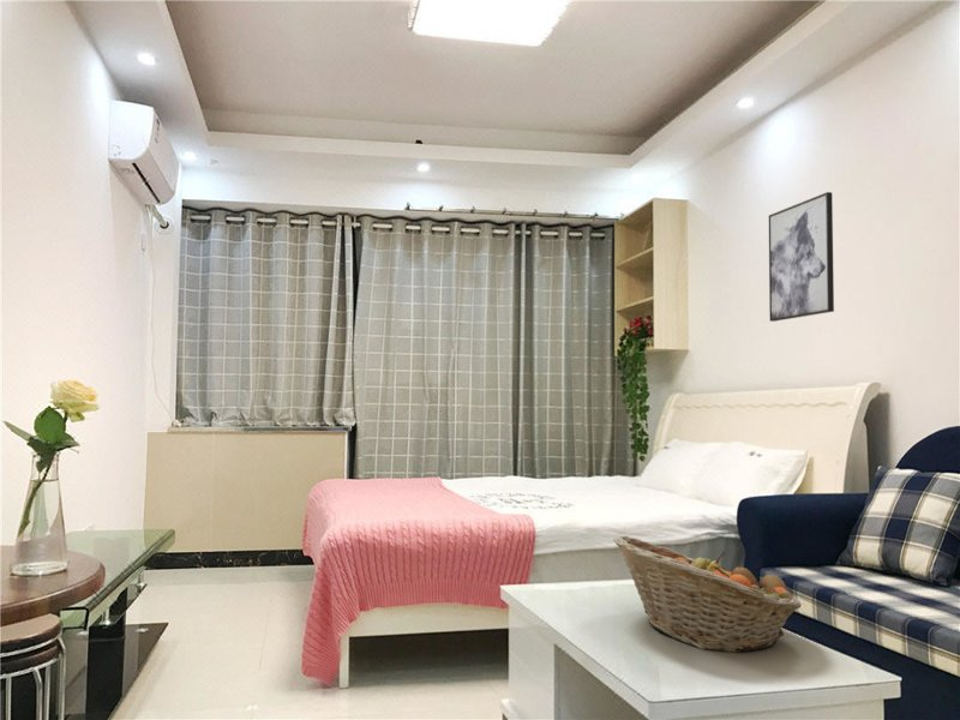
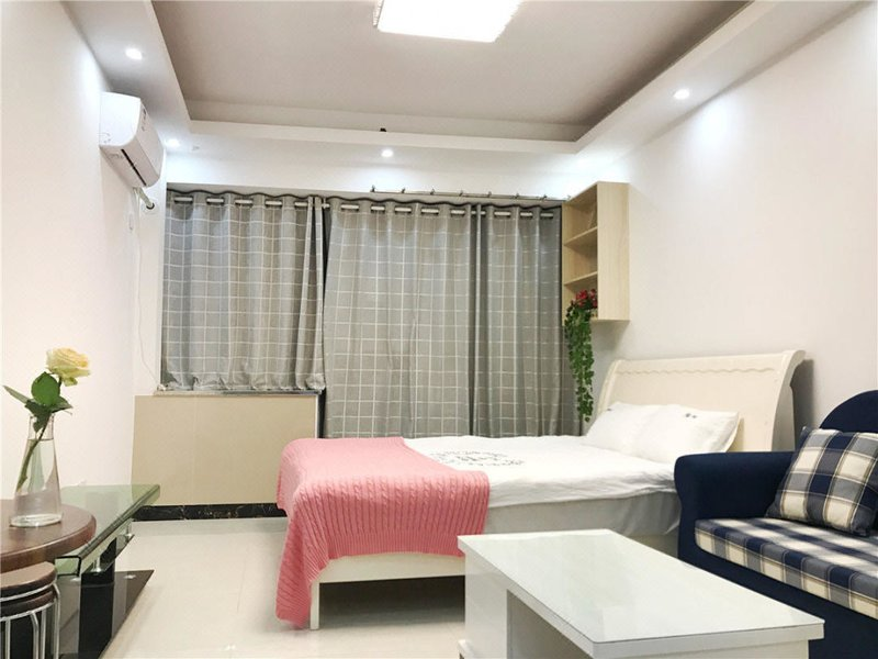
- wall art (799, 260)
- fruit basket (701, 584)
